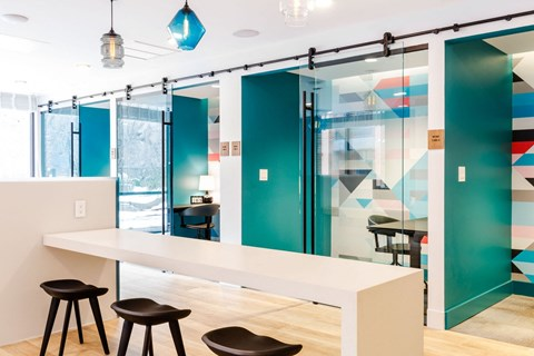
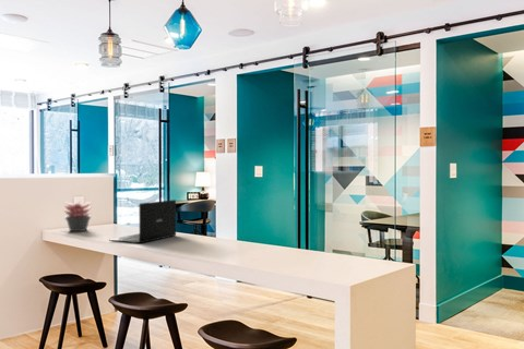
+ laptop (143, 219)
+ succulent plant (78, 216)
